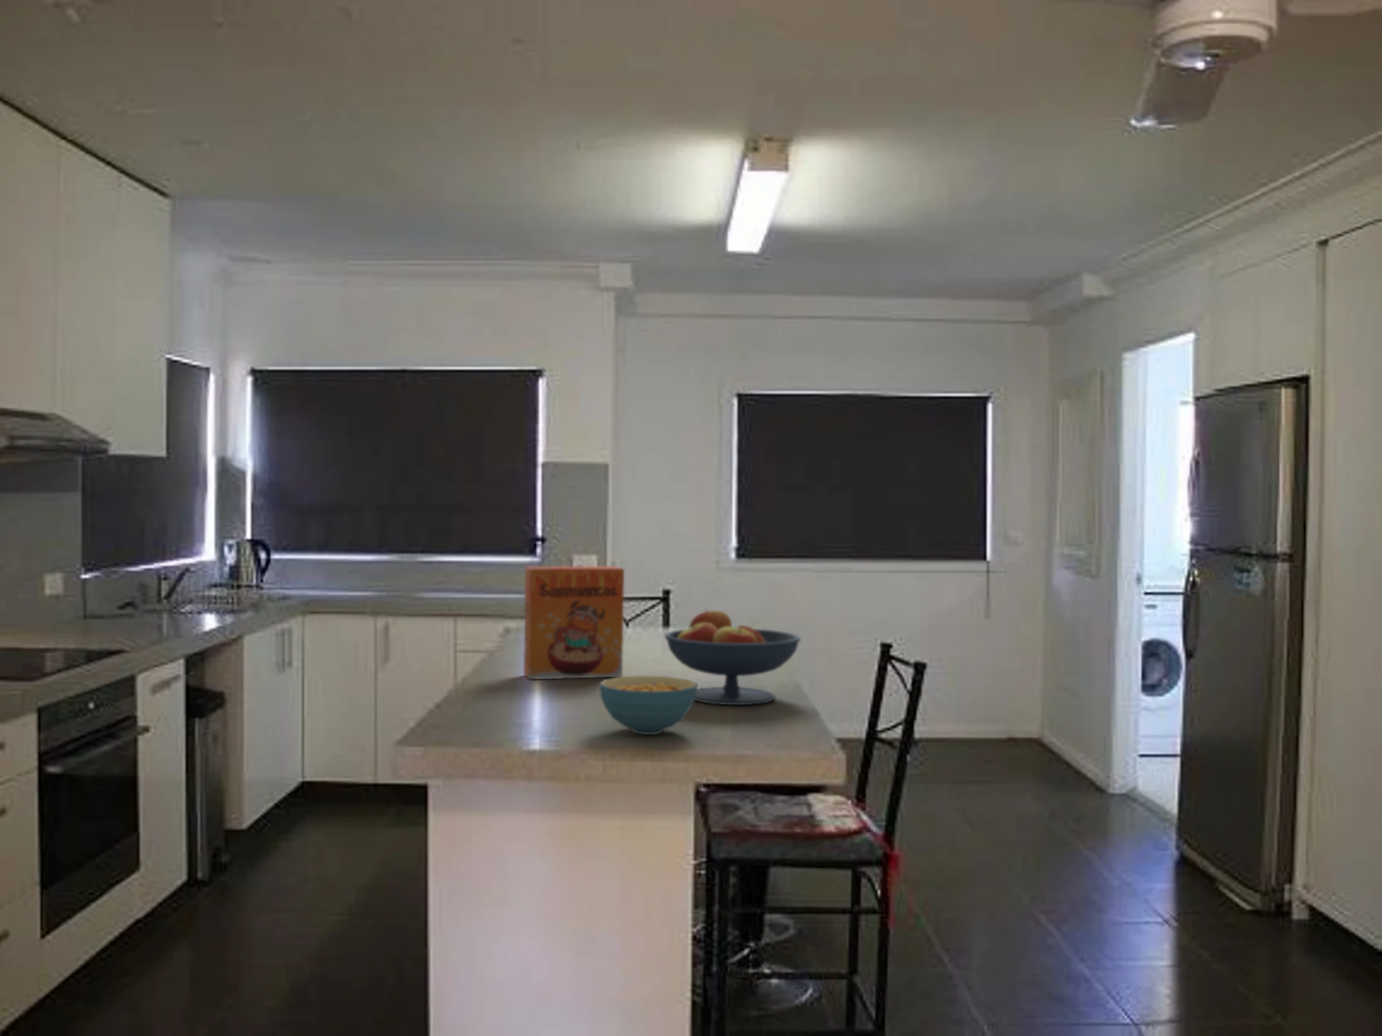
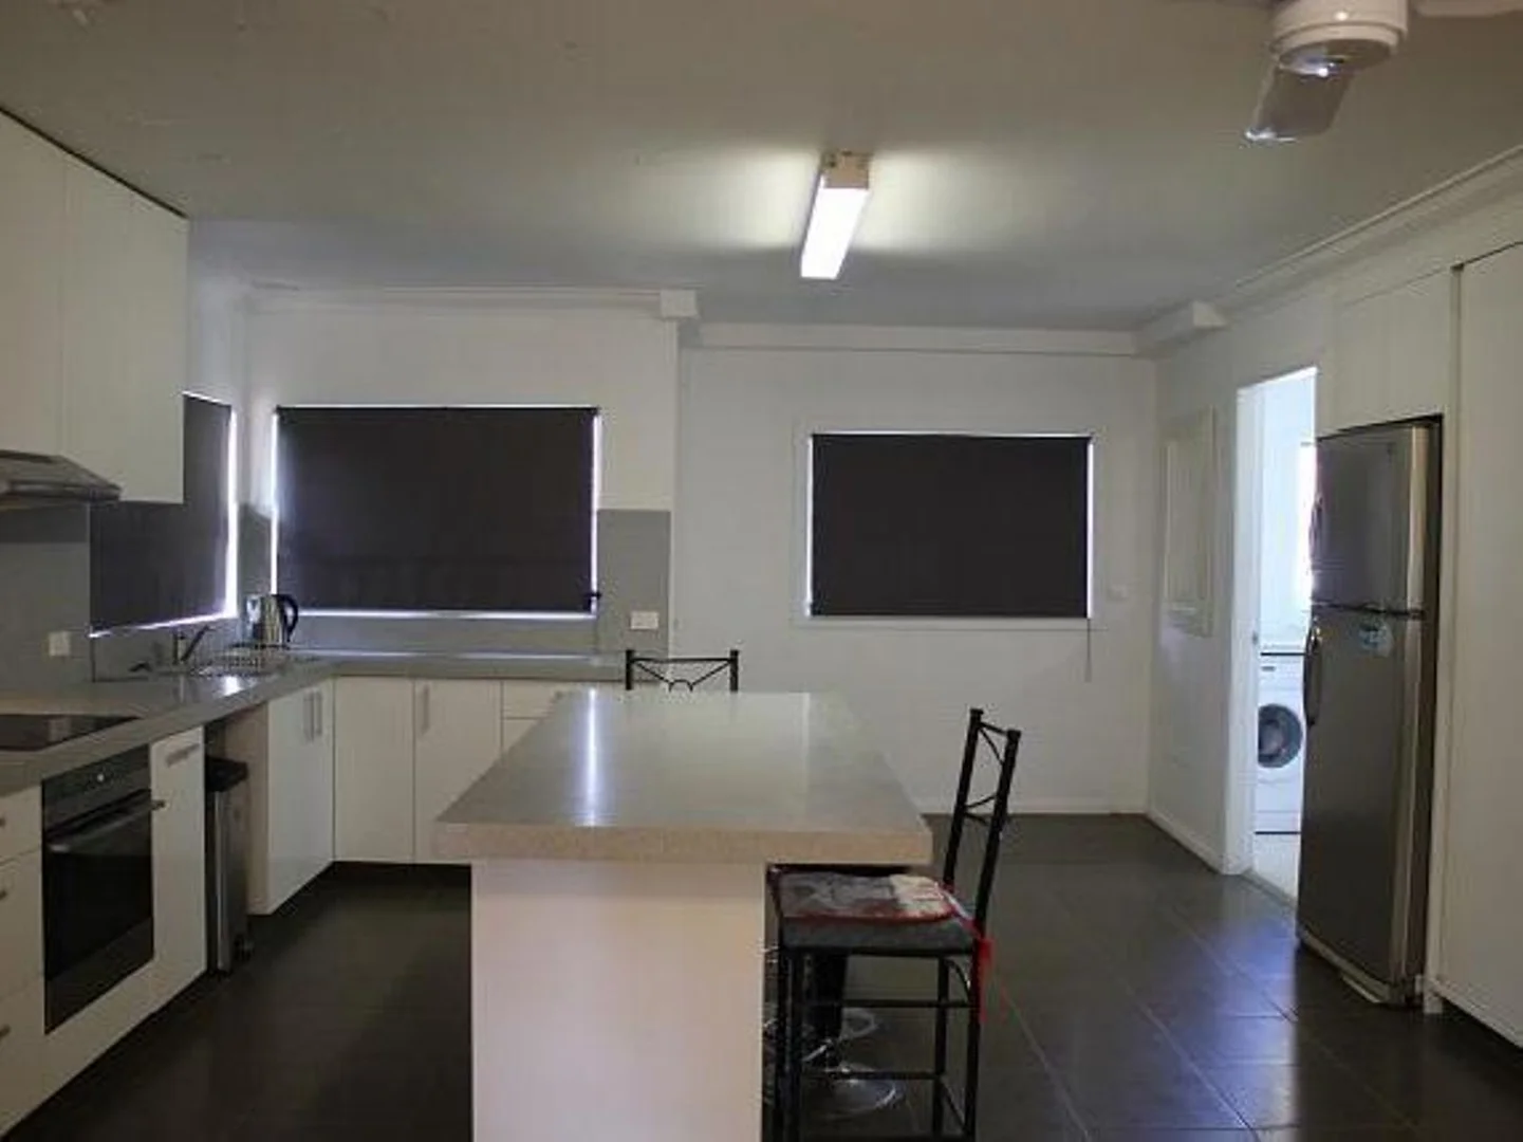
- cereal bowl (647, 707)
- cereal box (573, 621)
- fruit bowl (731, 655)
